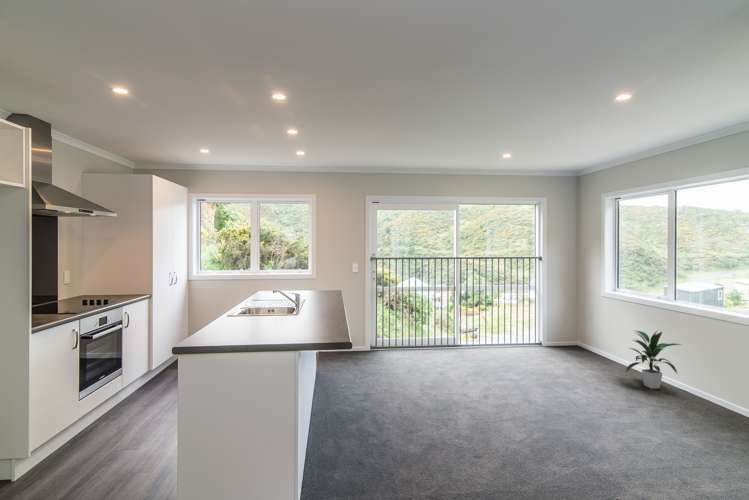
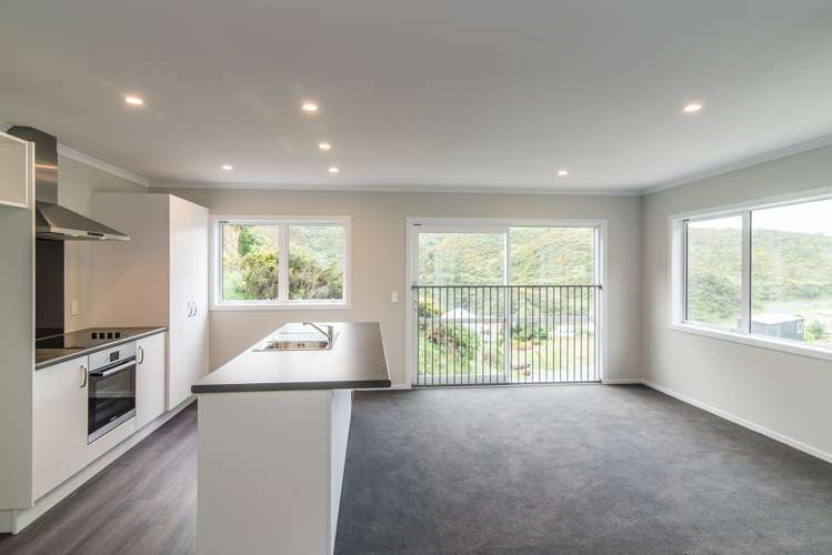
- indoor plant (649, 357)
